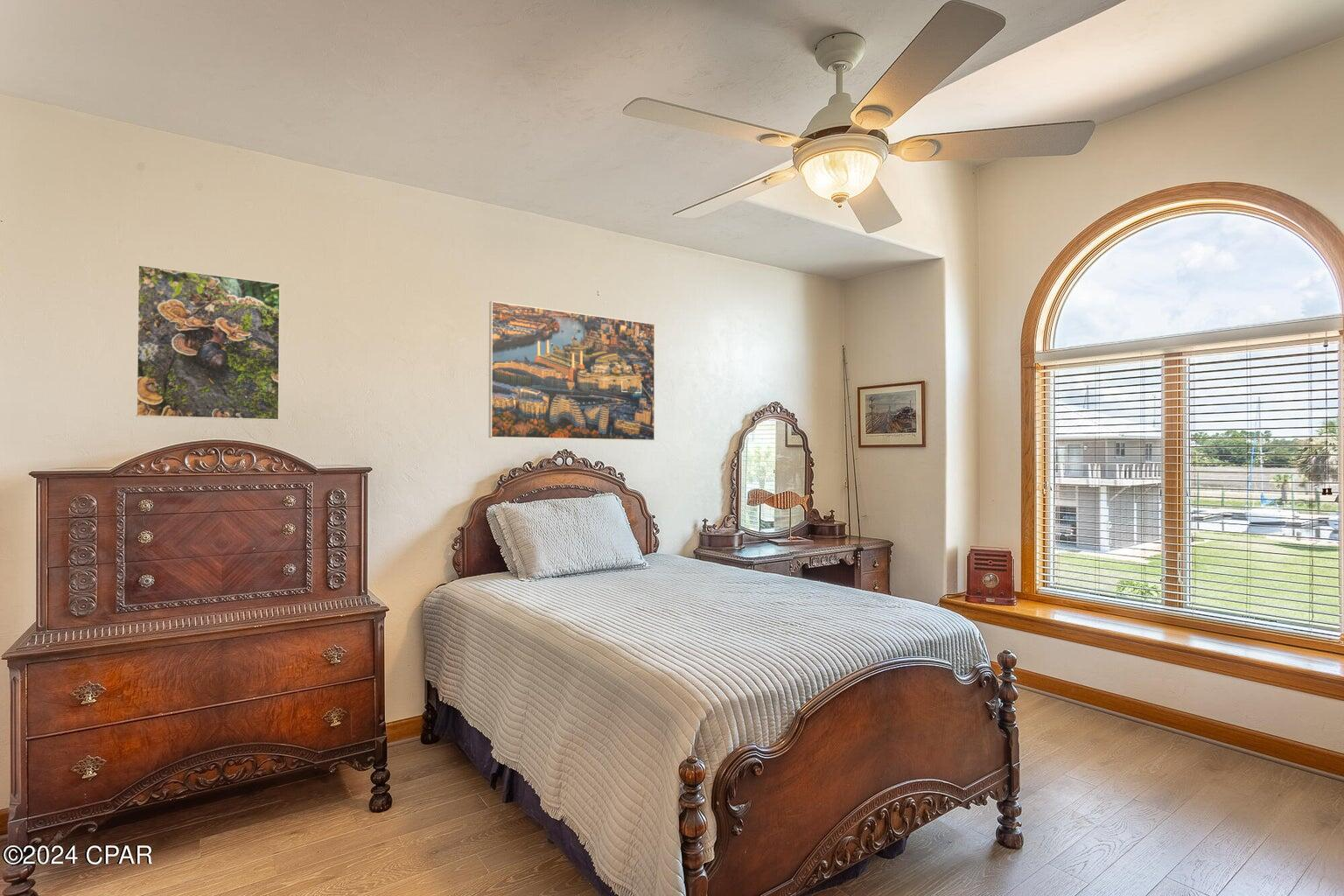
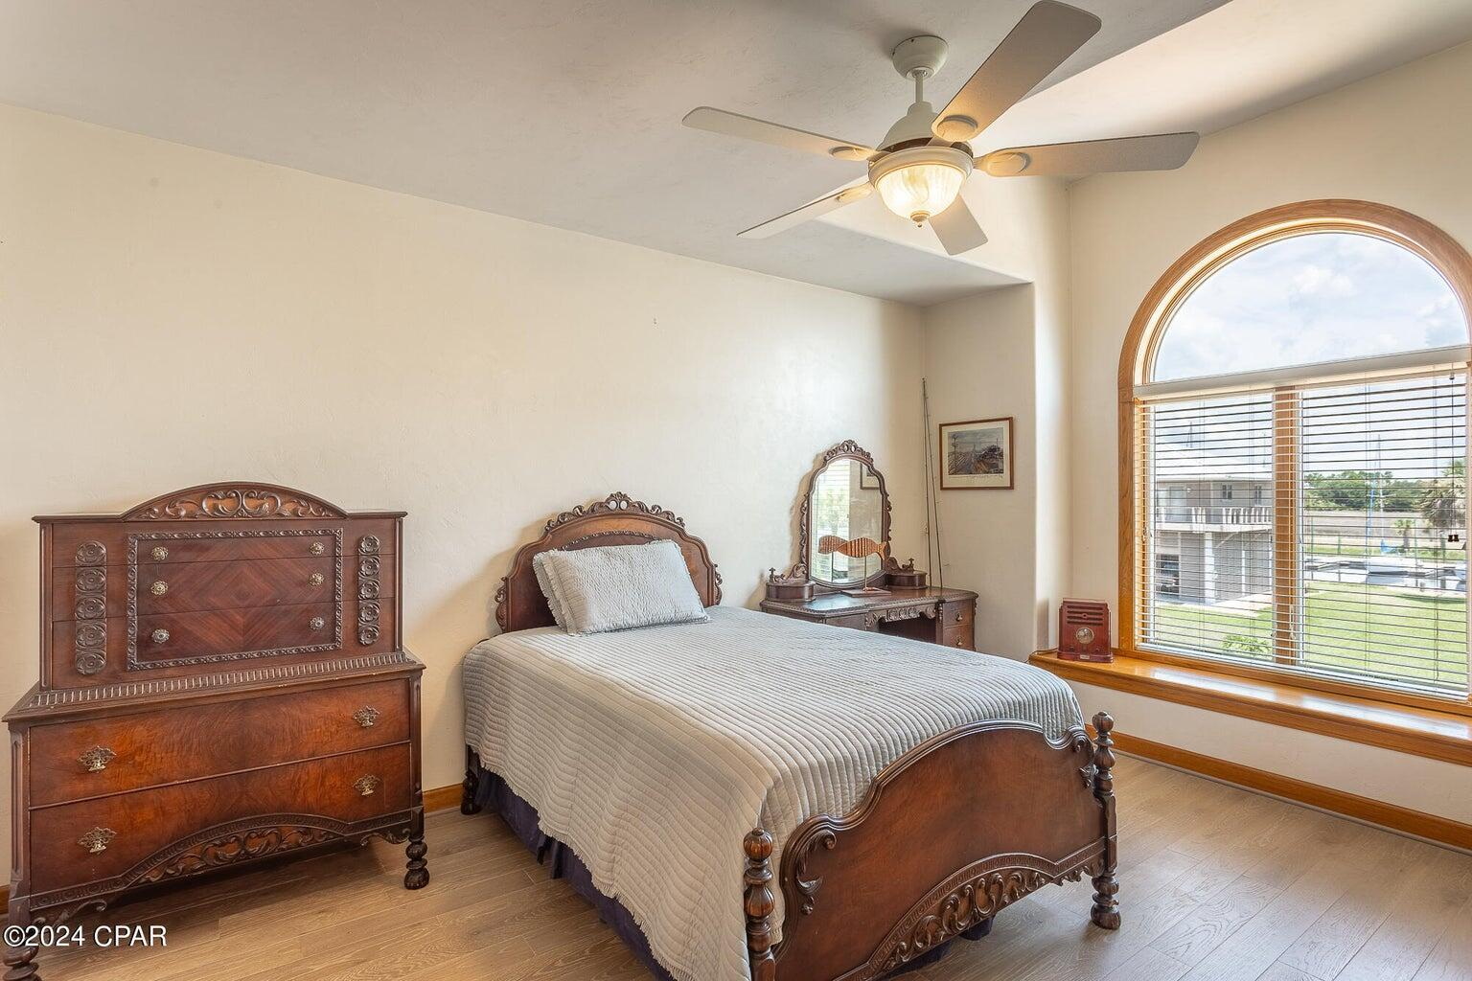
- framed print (578, 376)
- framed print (212, 346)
